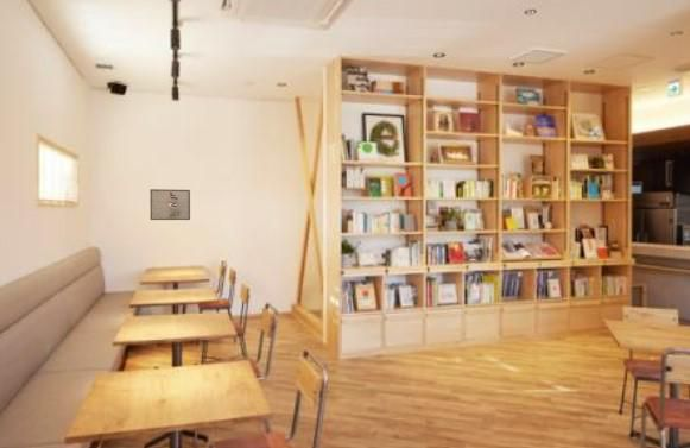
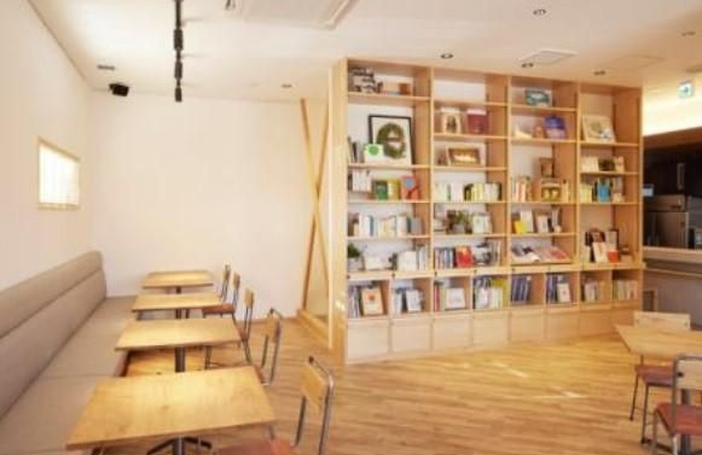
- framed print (170, 204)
